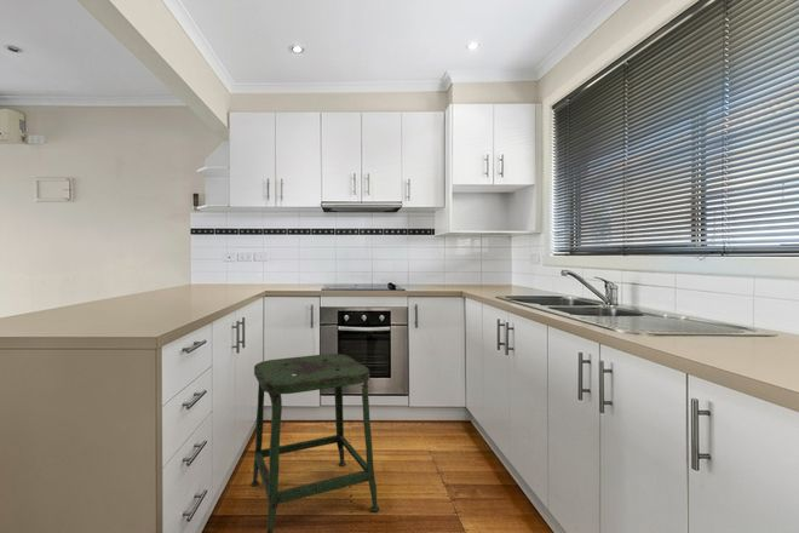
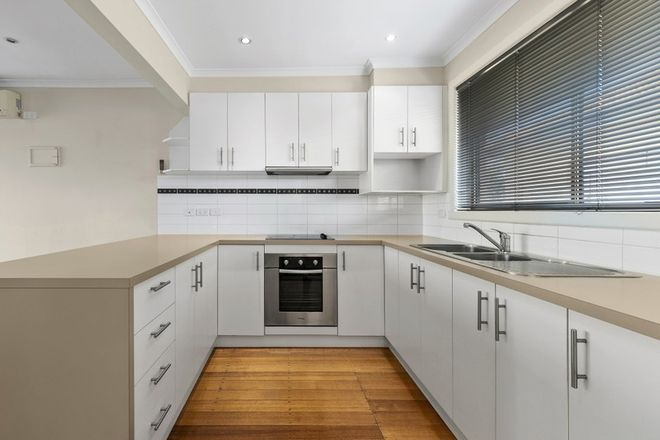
- stool (311, 440)
